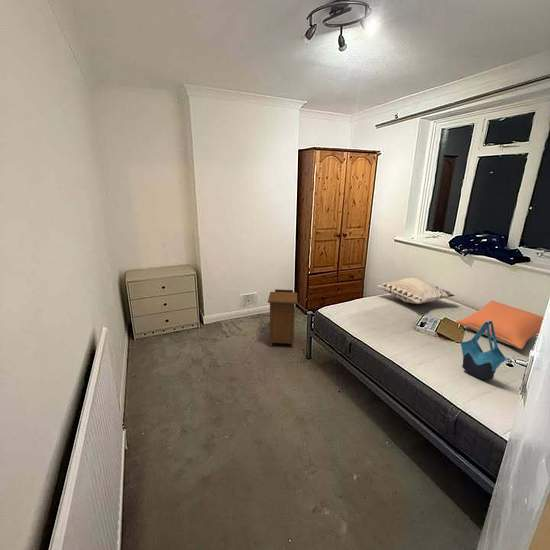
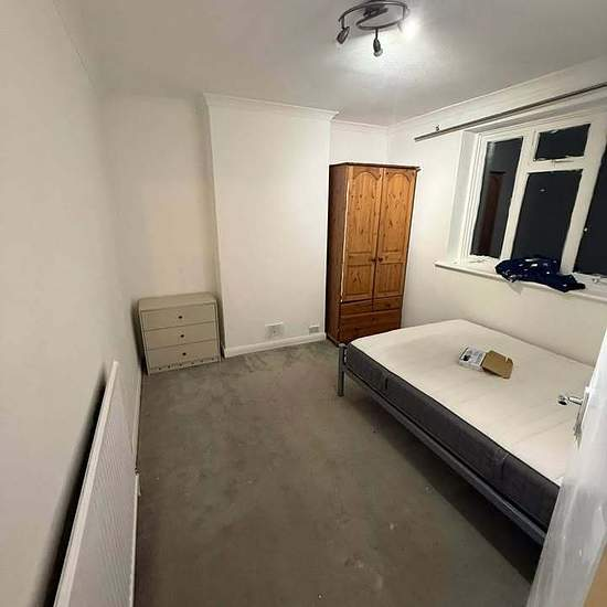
- tote bag (481, 349)
- pillow (504, 322)
- nightstand (282, 316)
- decorative pillow (414, 290)
